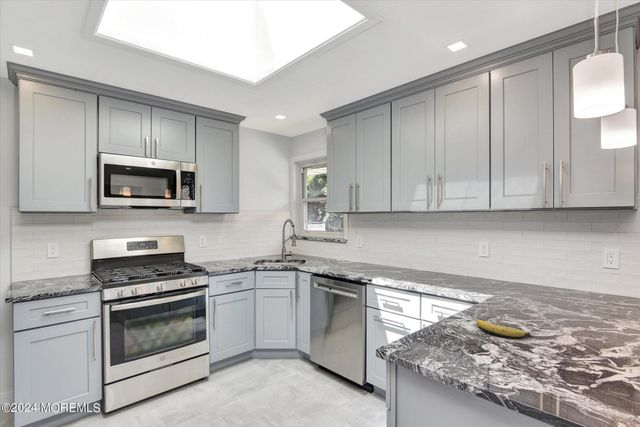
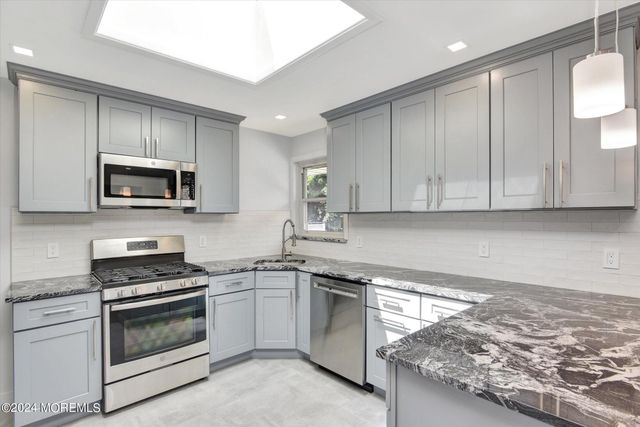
- banana (503, 328)
